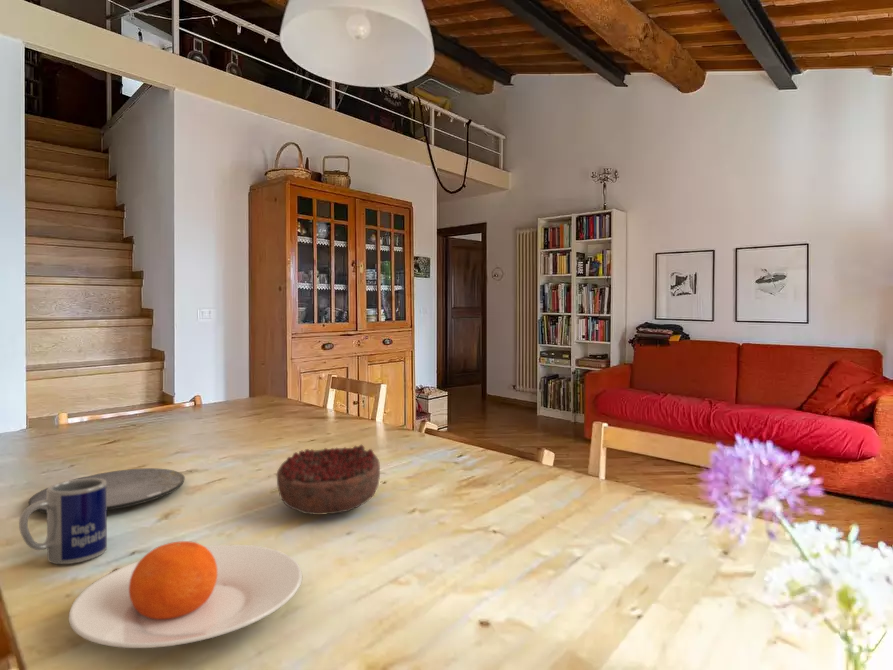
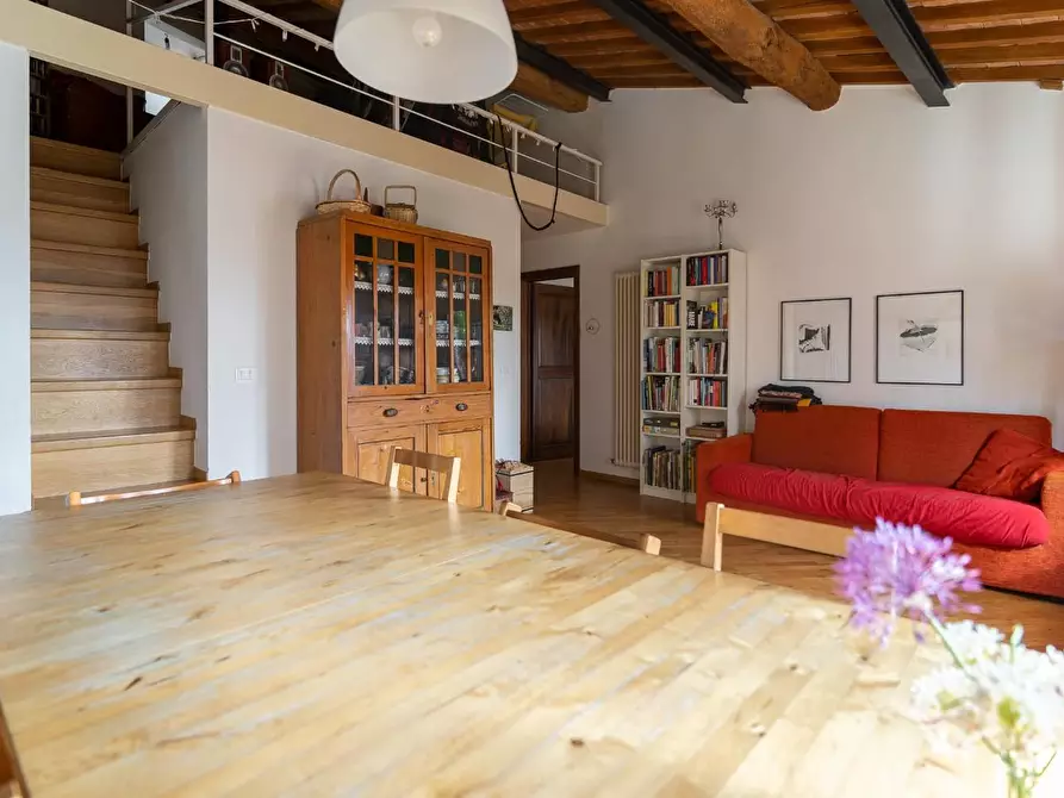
- decorative bowl (329, 478)
- plate (194, 578)
- mug (64, 523)
- plate (111, 488)
